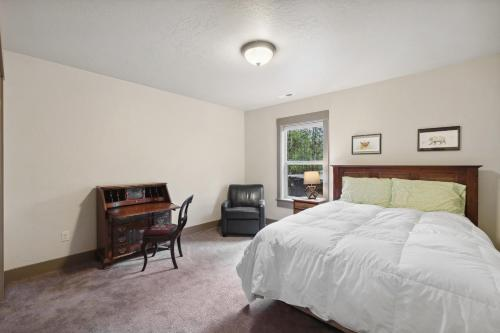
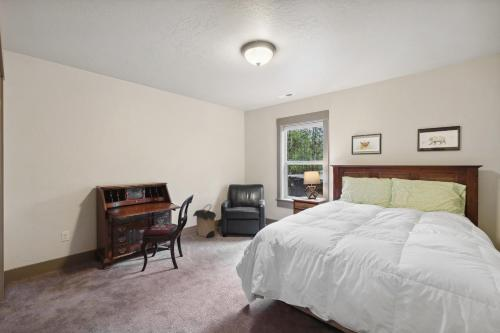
+ laundry hamper (204, 219)
